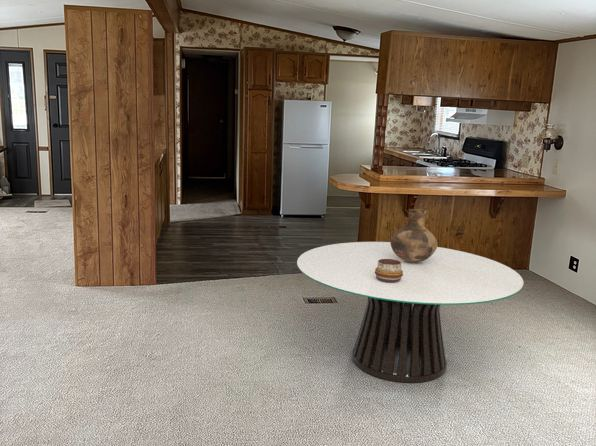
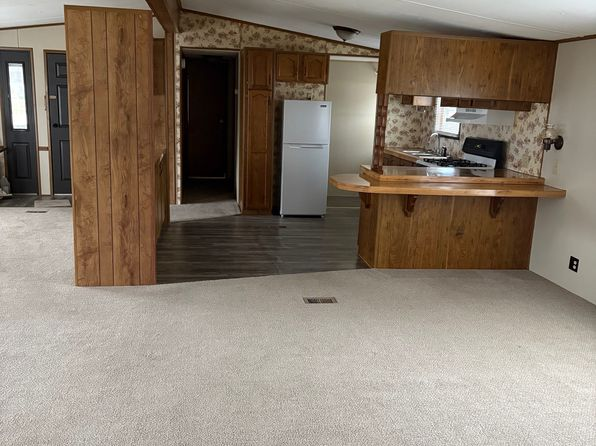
- dining table (402, 314)
- decorative bowl (388, 270)
- vase (414, 235)
